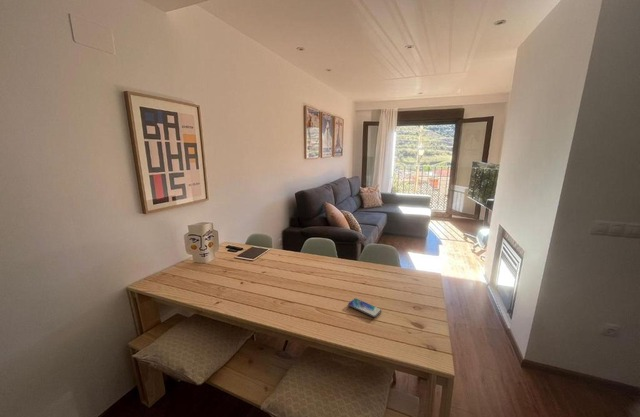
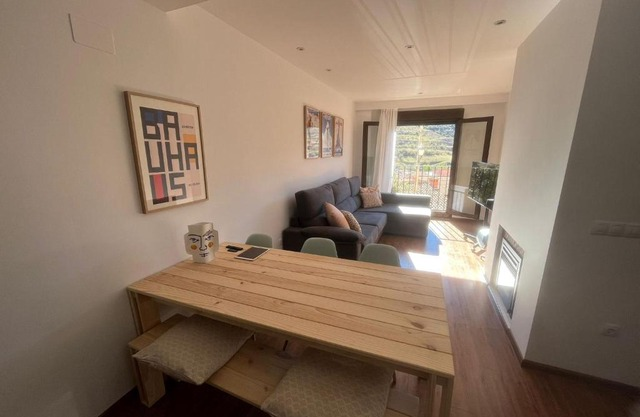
- smartphone (364, 307)
